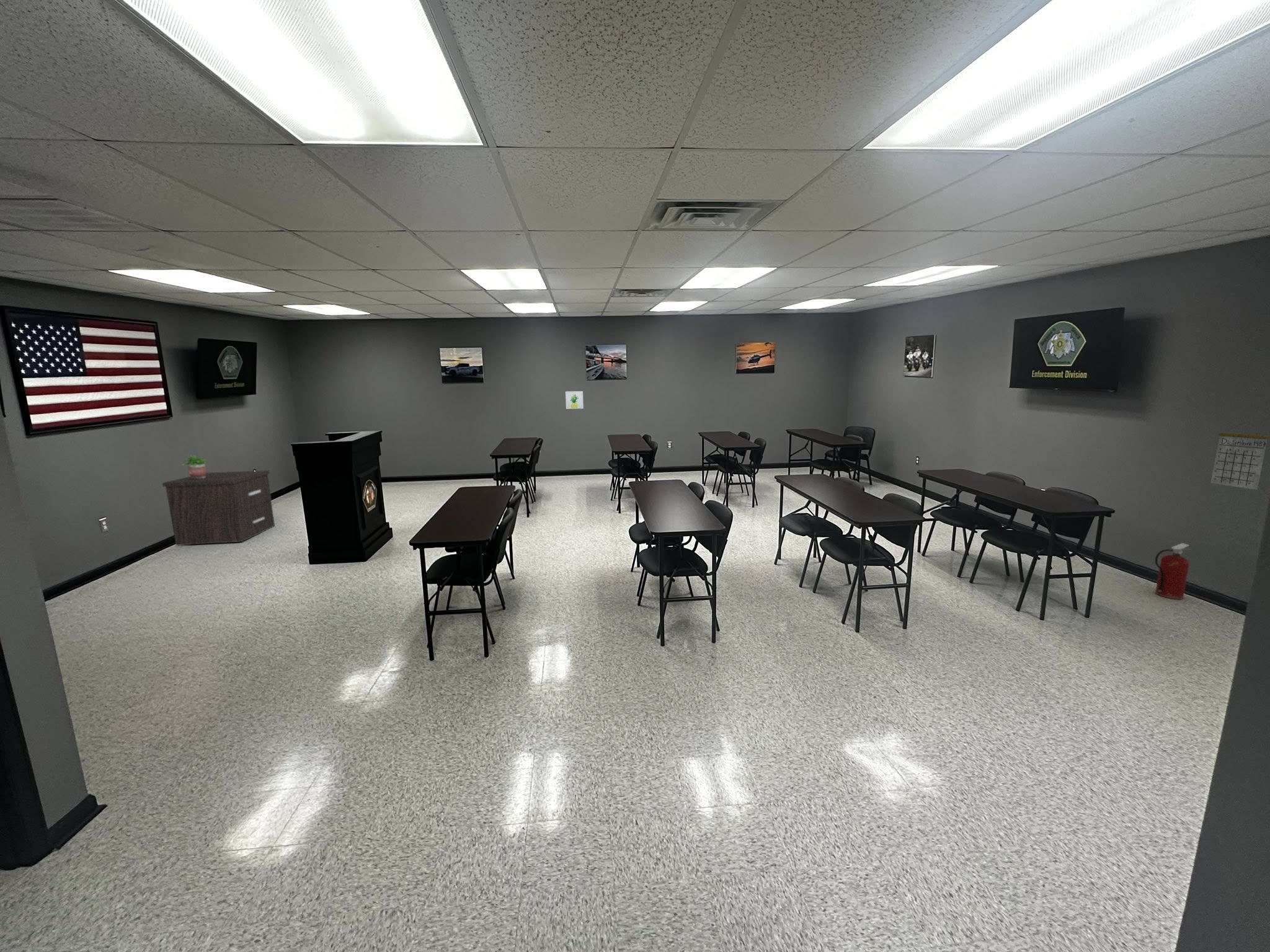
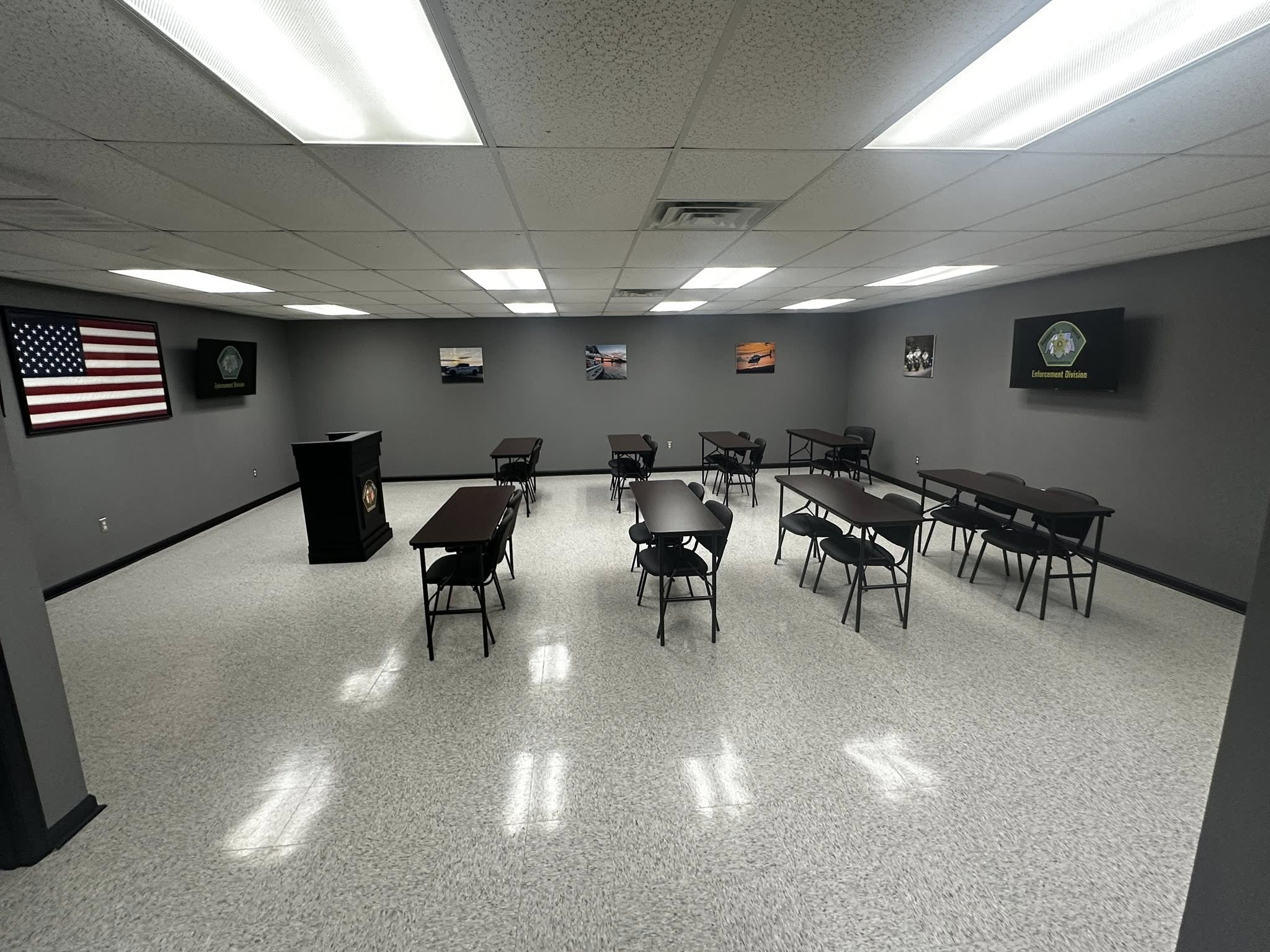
- potted plant (197, 465)
- fire extinguisher (1169, 570)
- calendar (1239, 454)
- wall art (574, 400)
- nightstand (224, 506)
